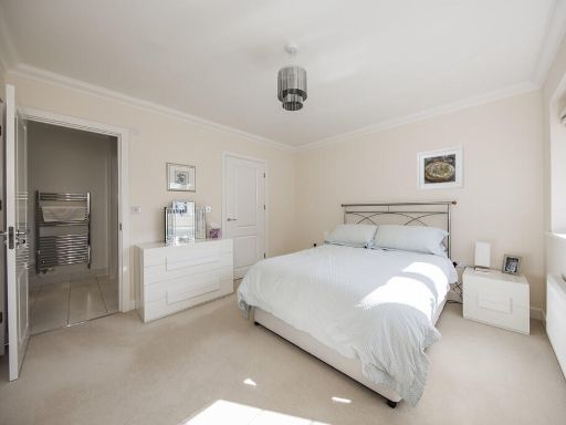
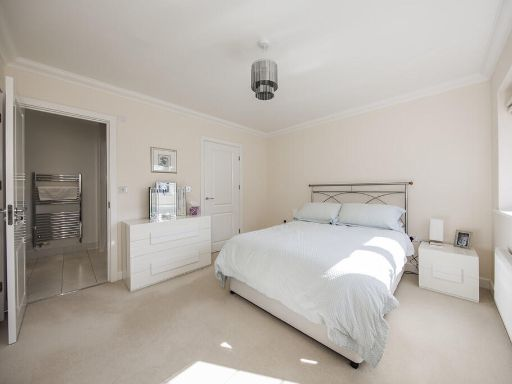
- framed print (439, 169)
